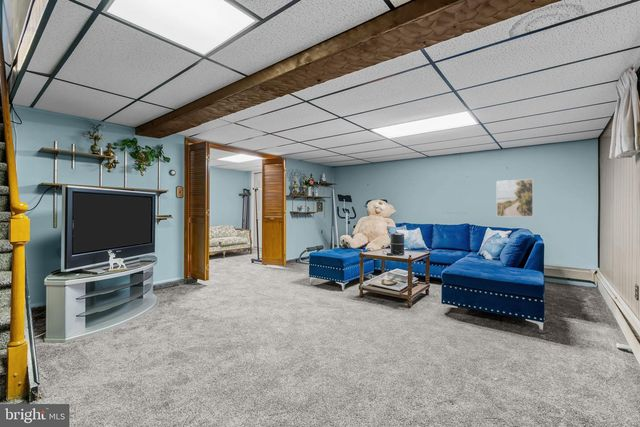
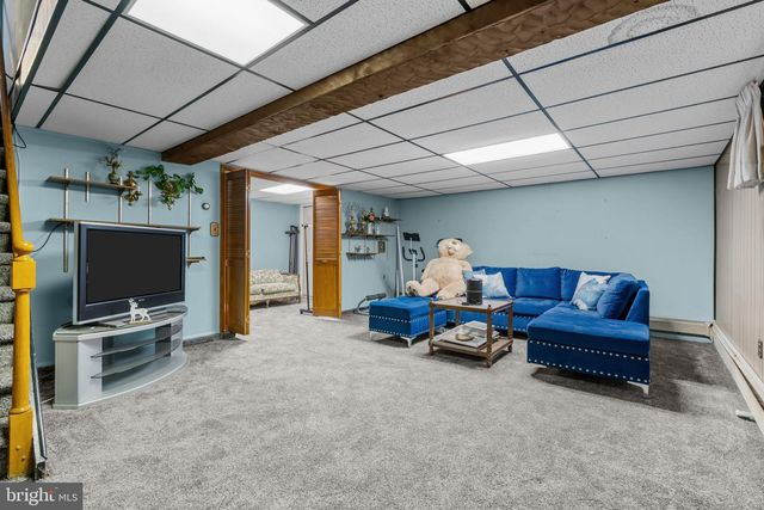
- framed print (514, 198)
